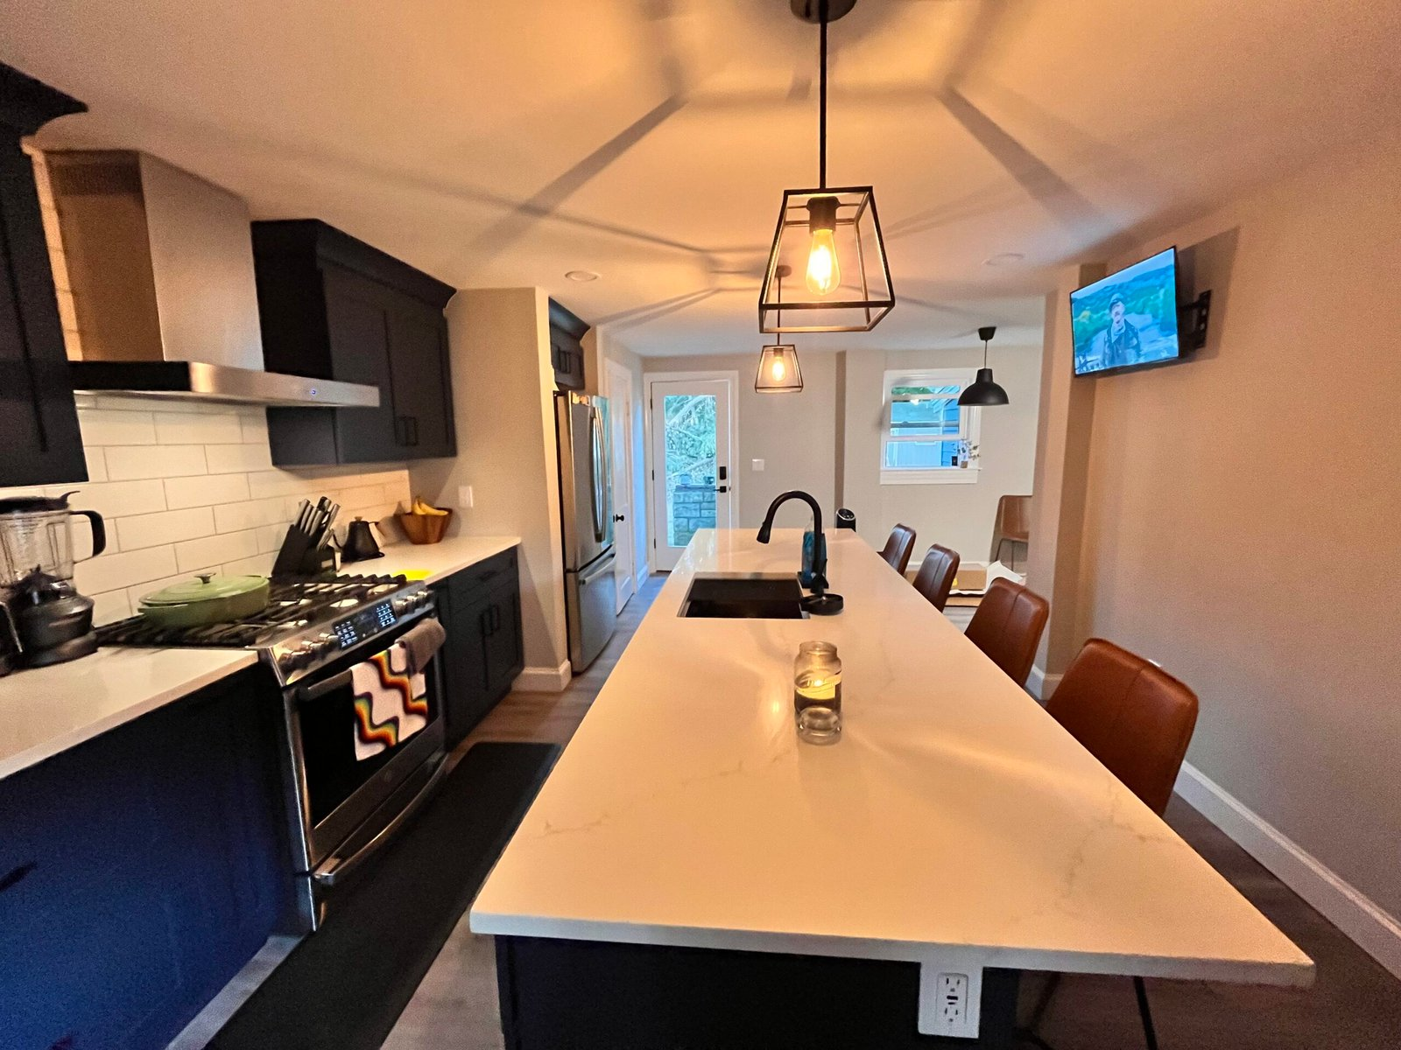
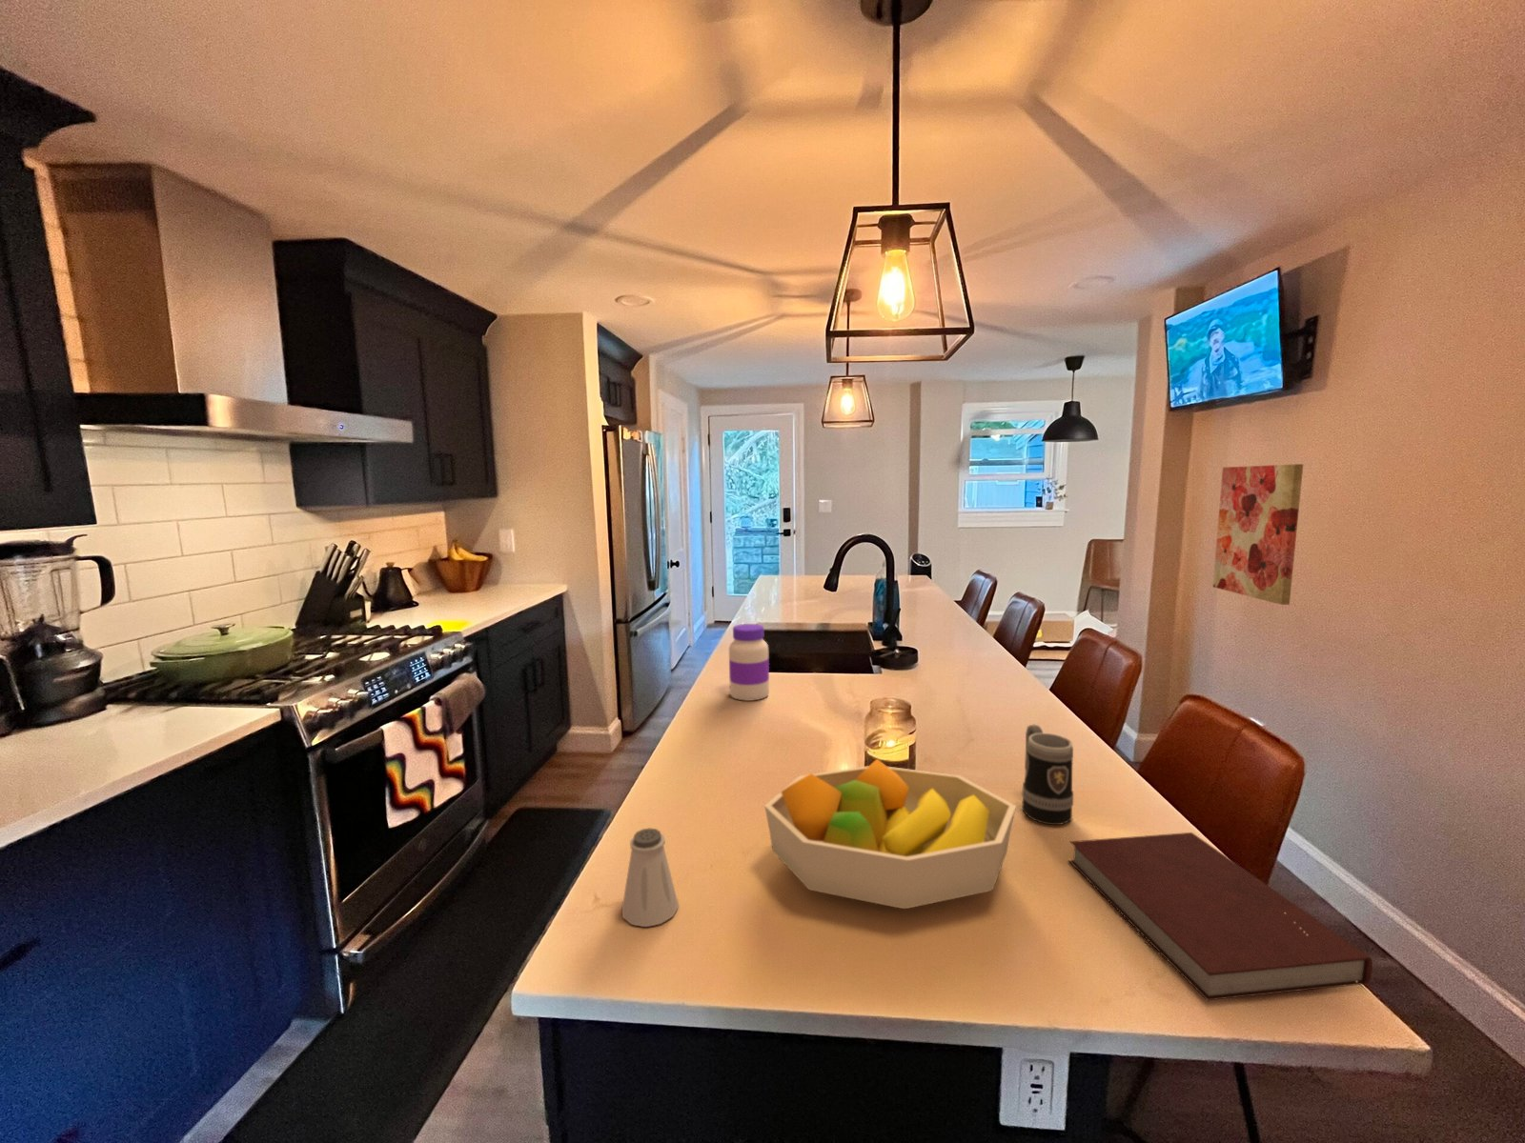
+ saltshaker (648, 872)
+ fruit bowl (890, 822)
+ wall art (1254, 531)
+ notebook (1198, 902)
+ jar (748, 660)
+ mug (1043, 772)
